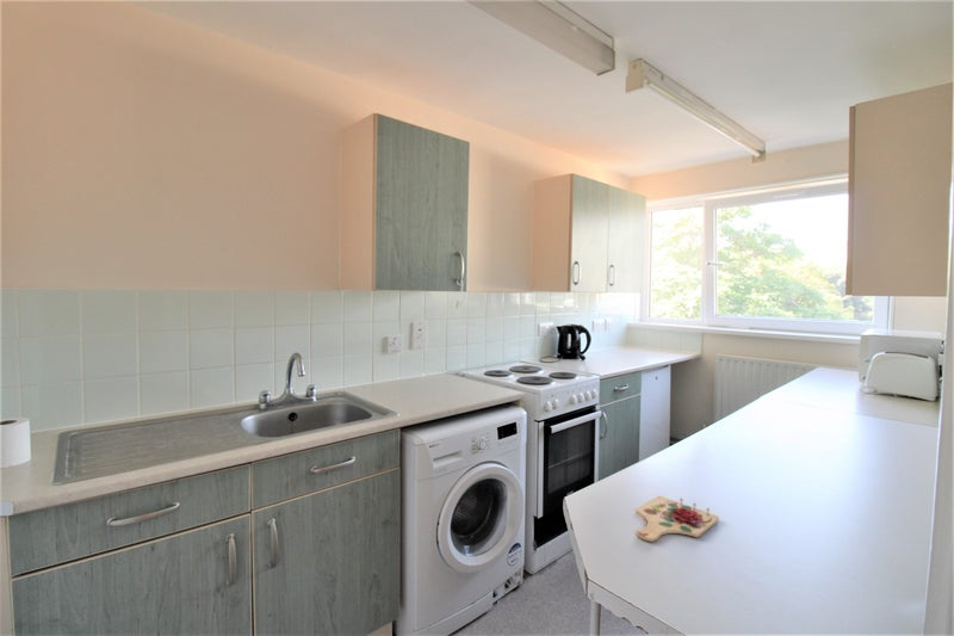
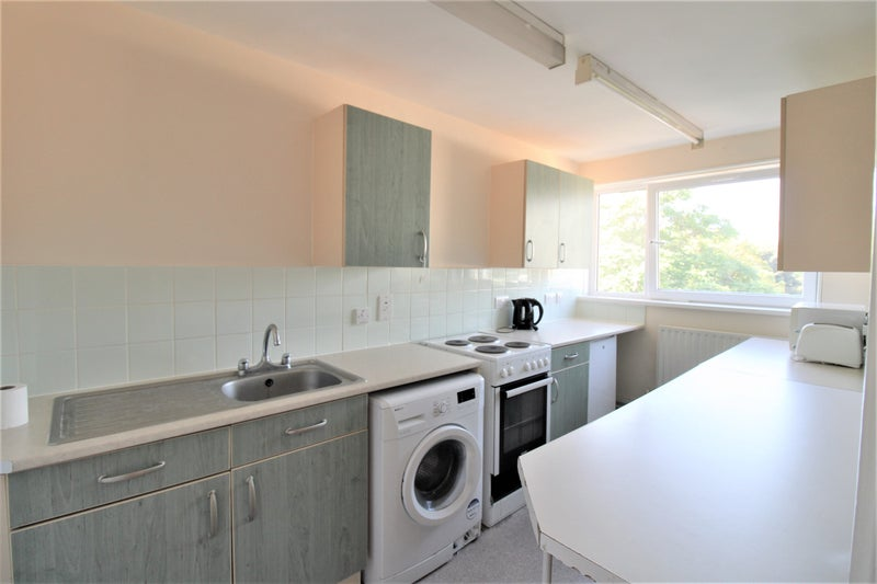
- cutting board (667, 517)
